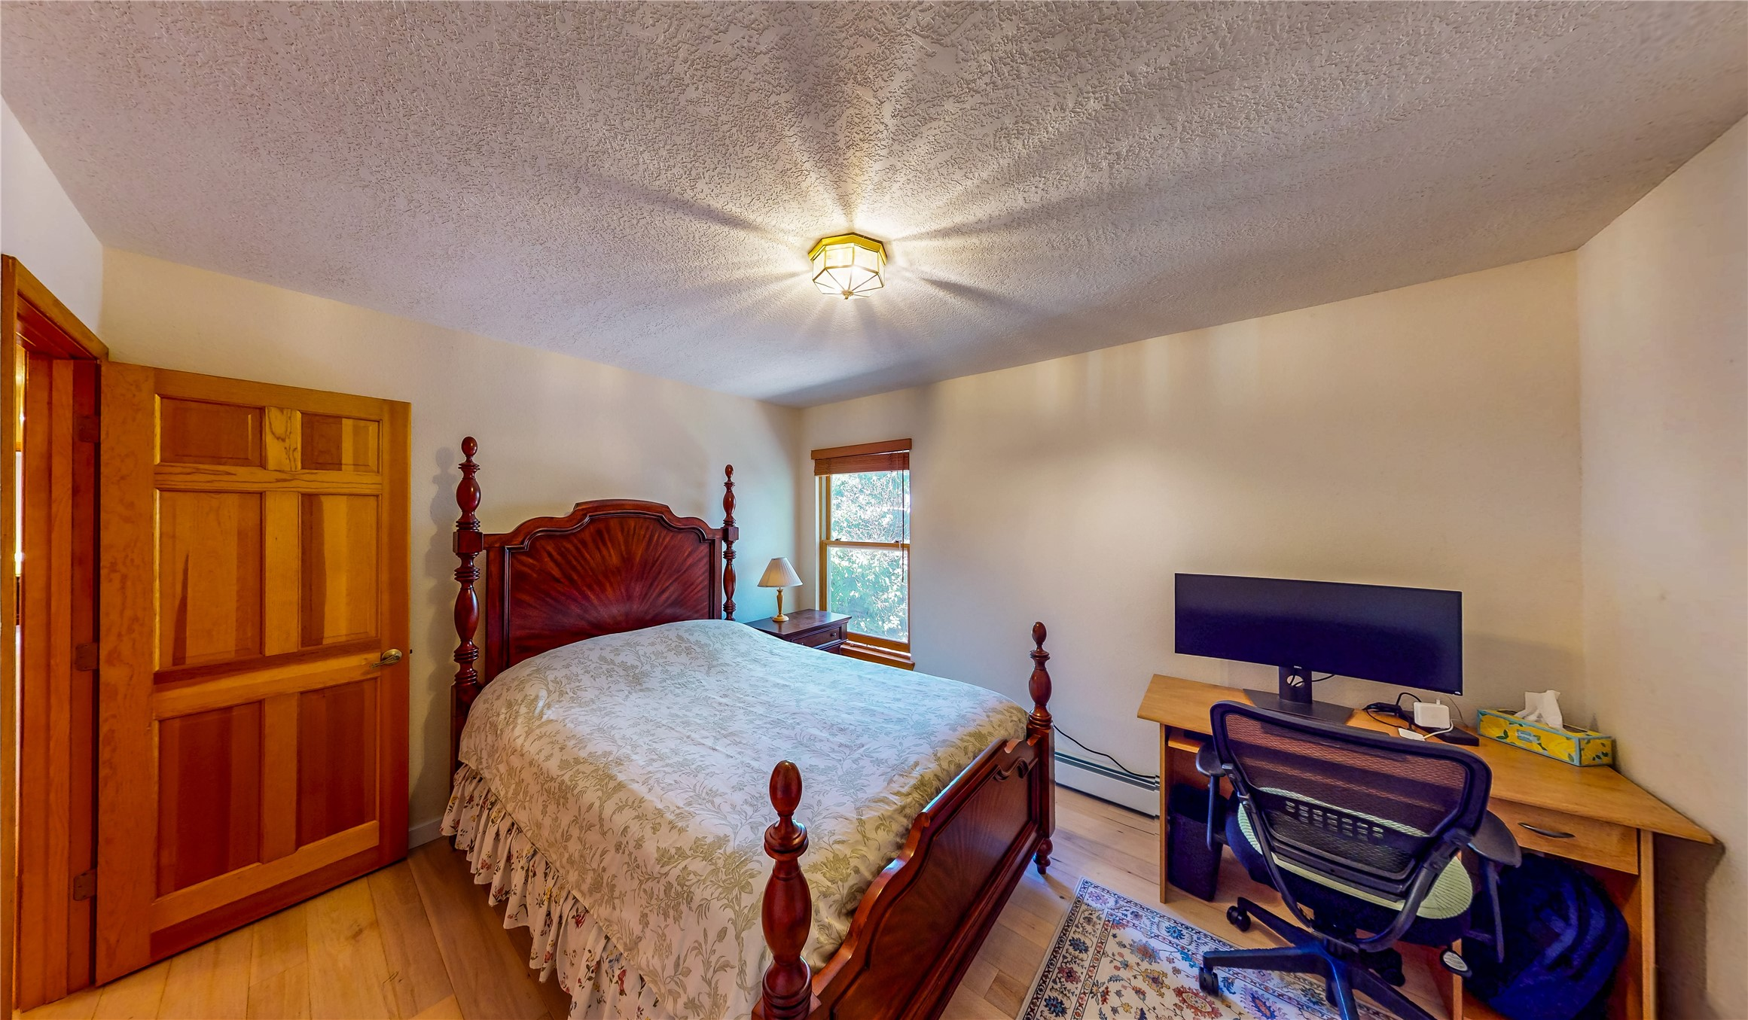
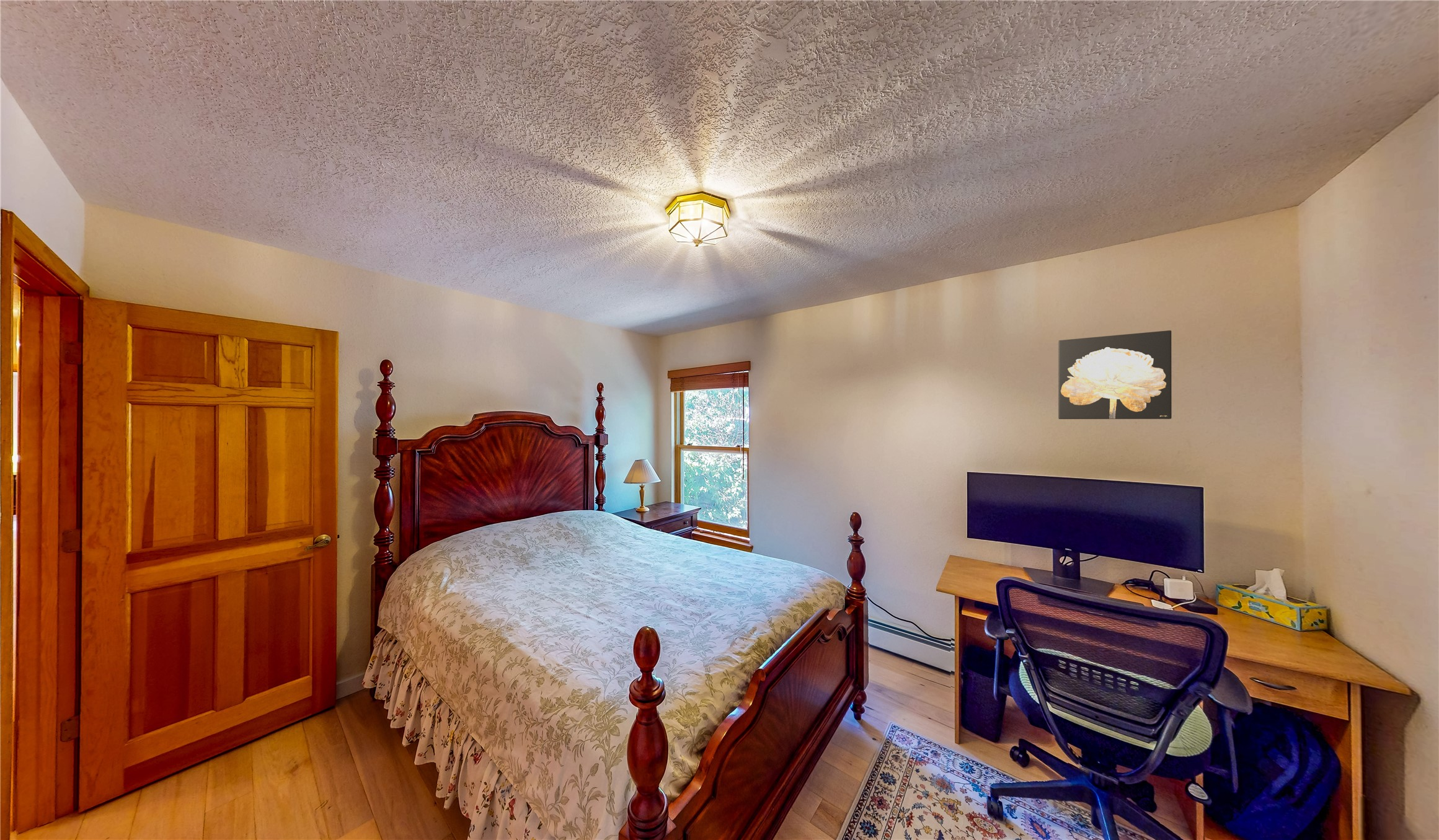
+ wall art (1111, 378)
